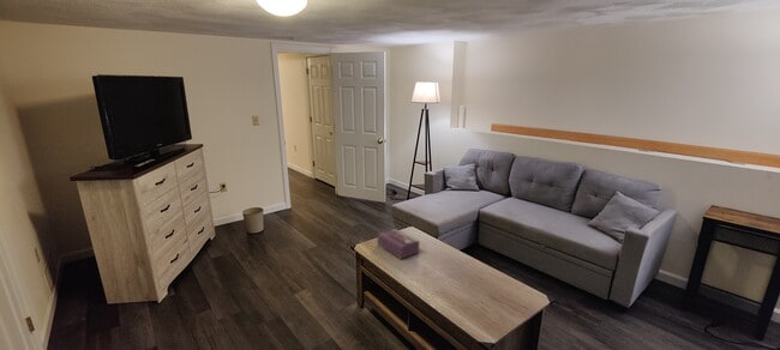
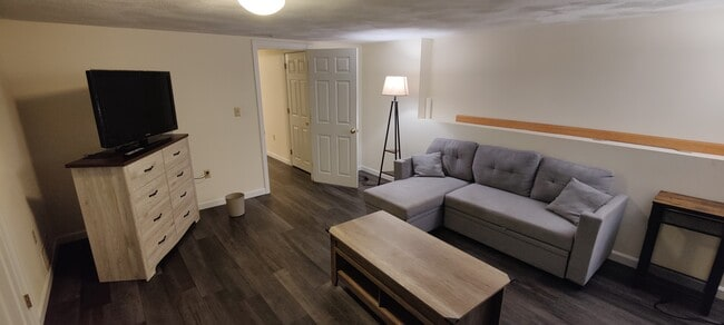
- tissue box (397, 242)
